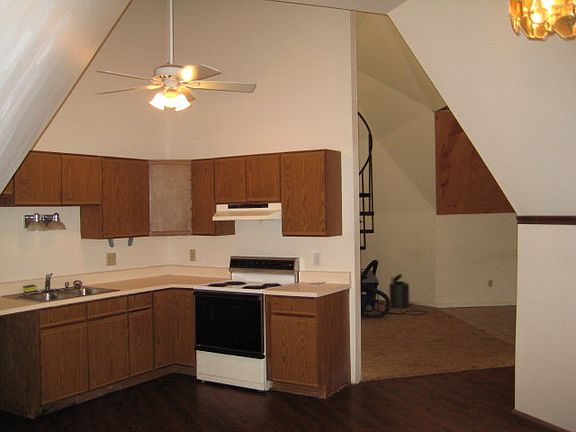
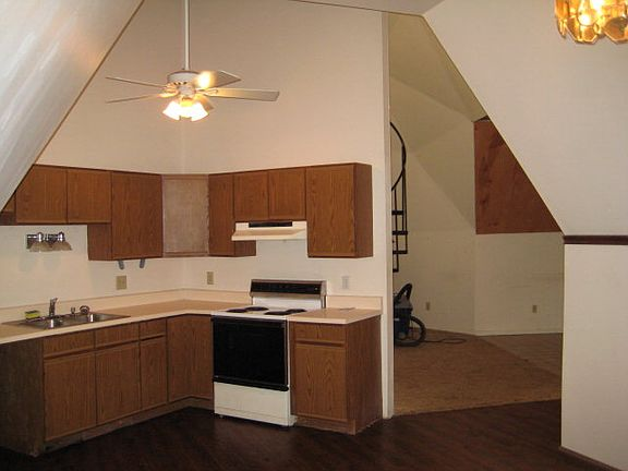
- trash can (399, 290)
